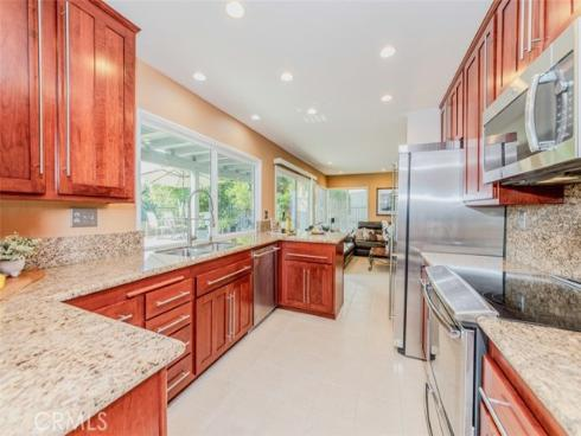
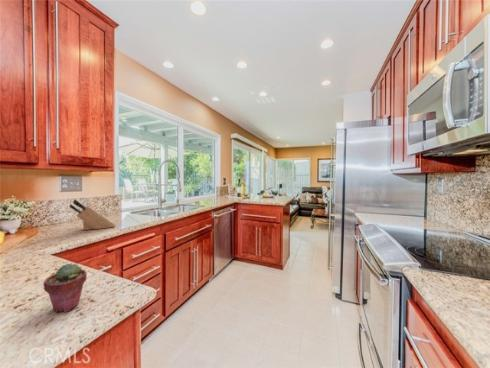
+ potted succulent (66, 284)
+ knife block (93, 213)
